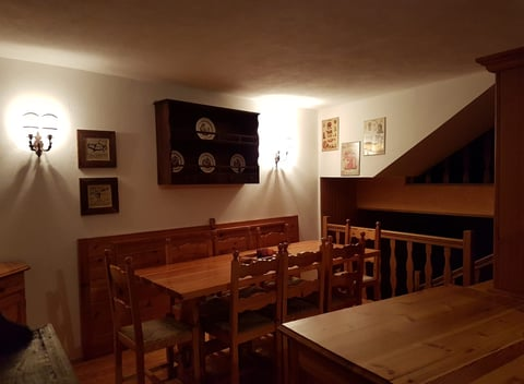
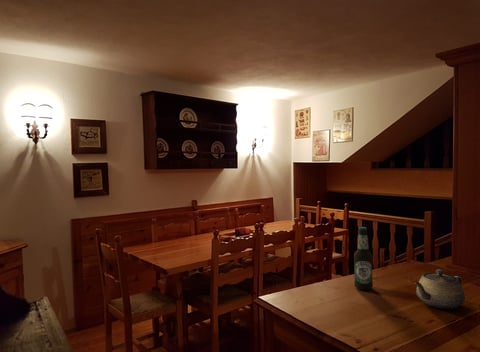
+ teapot (438, 287)
+ bottle (363, 257)
